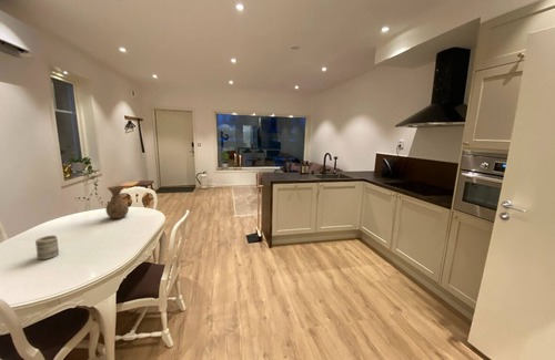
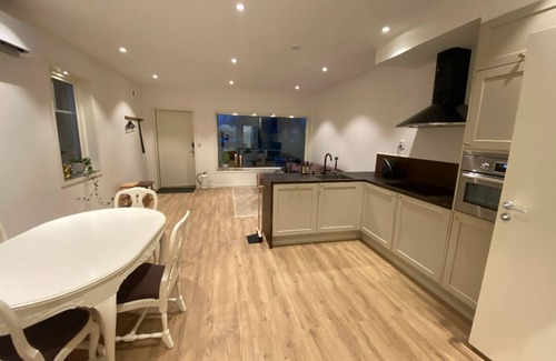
- vase (117, 202)
- mug (48, 245)
